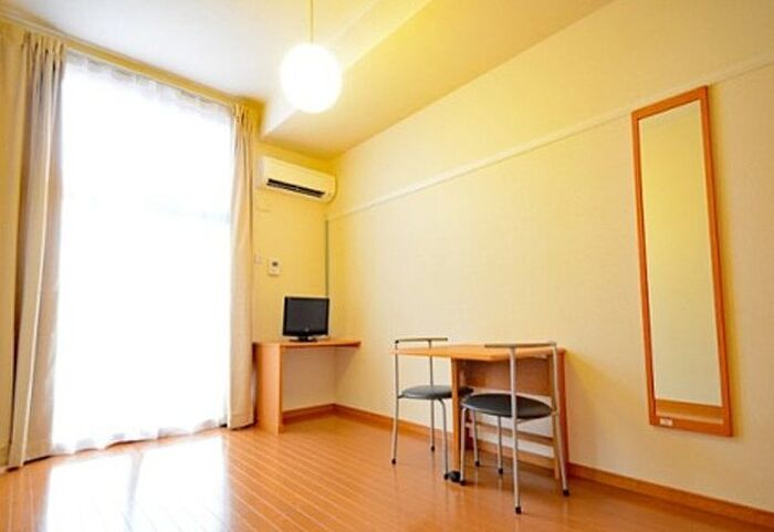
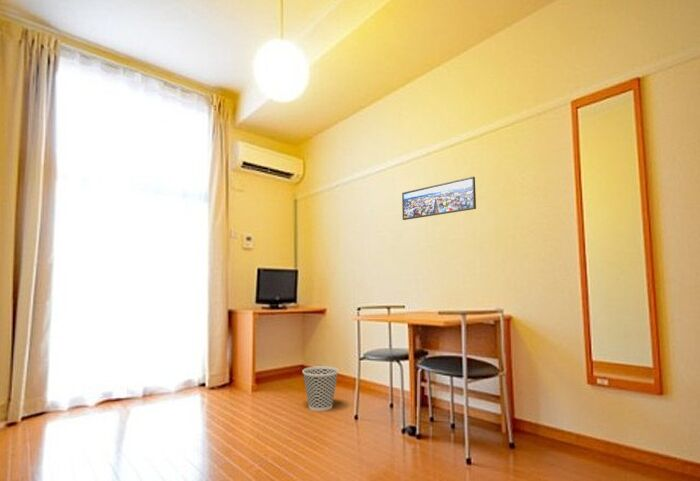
+ wastebasket (320, 388)
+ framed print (435, 200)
